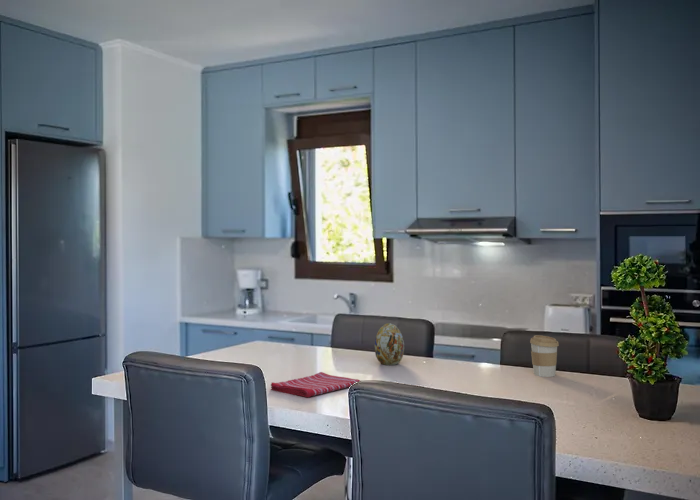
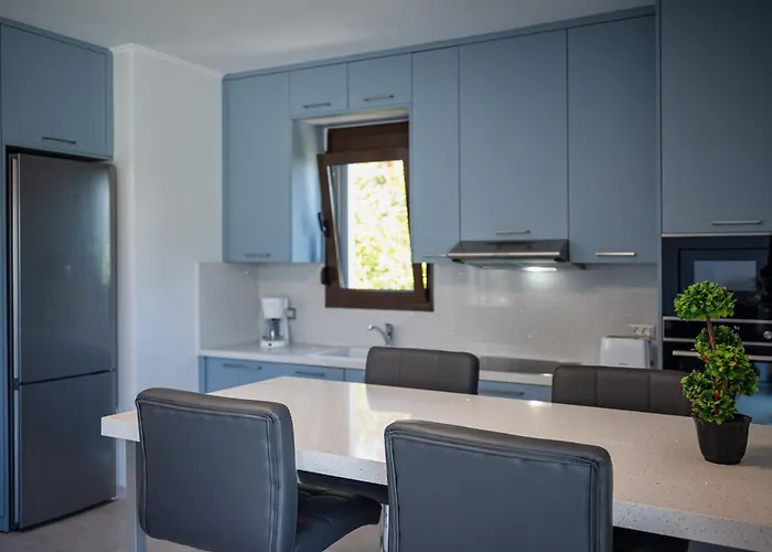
- dish towel (315, 383)
- coffee cup (544, 355)
- decorative egg (389, 343)
